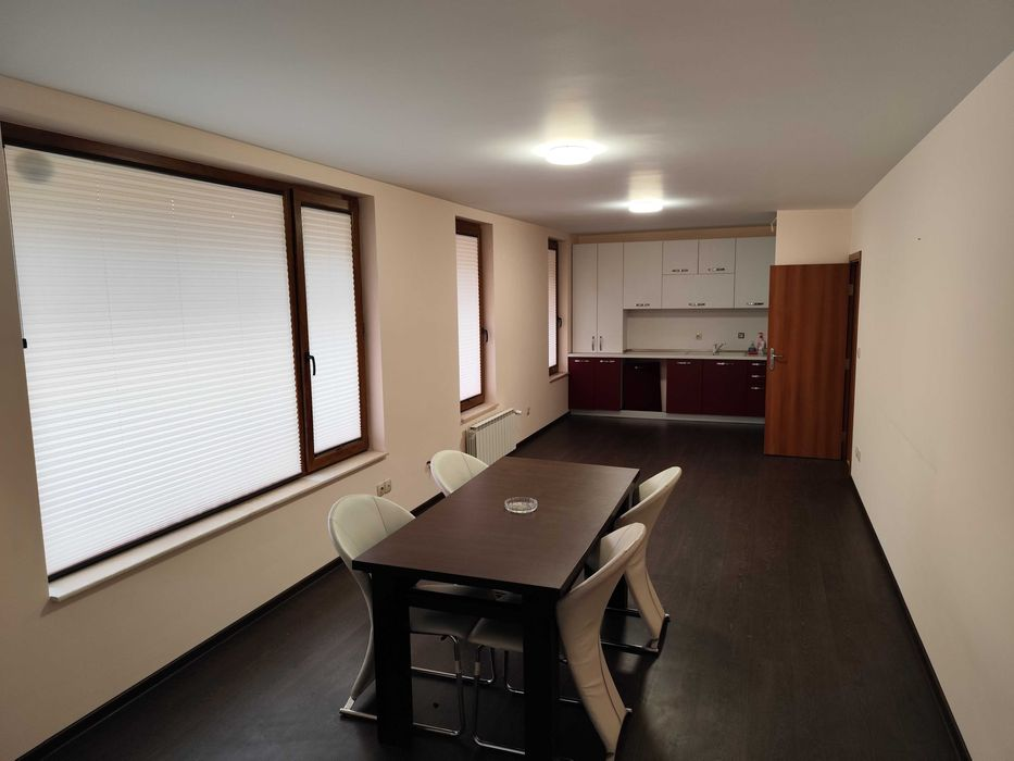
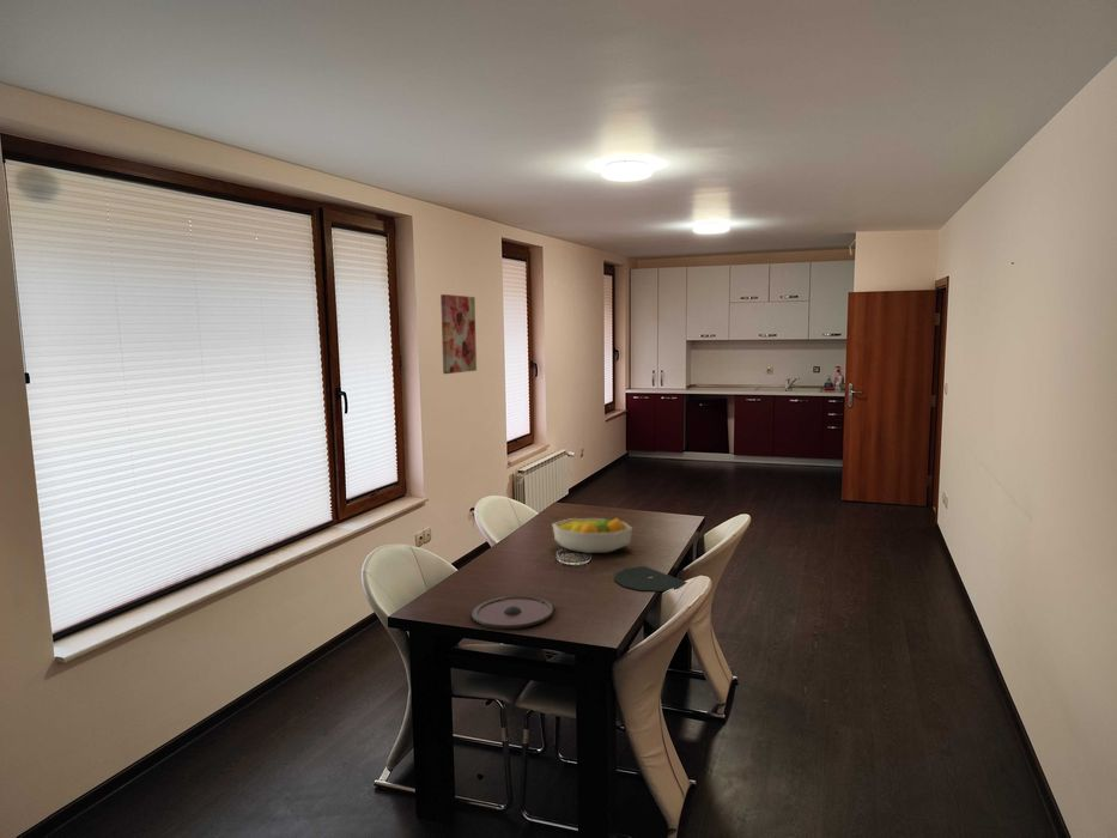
+ fruit bowl (591, 532)
+ wall art (459, 334)
+ plate (512, 609)
+ plate (650, 577)
